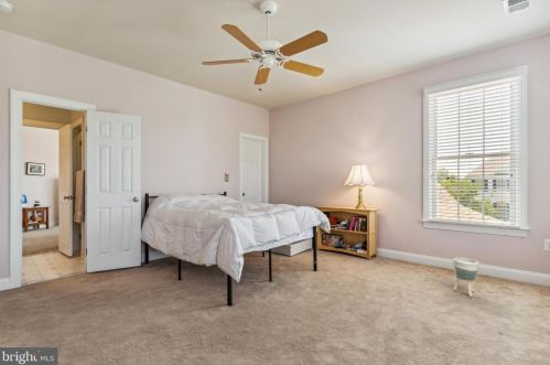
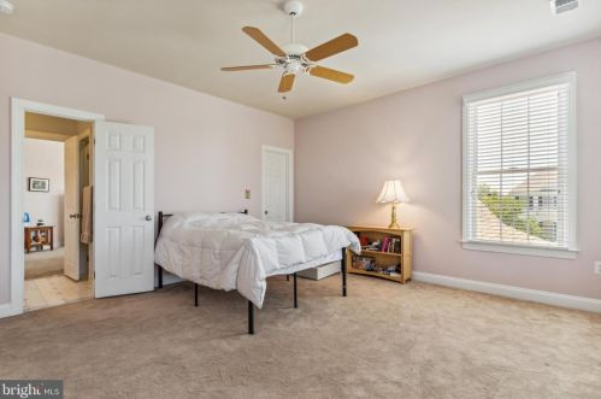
- planter (465, 276)
